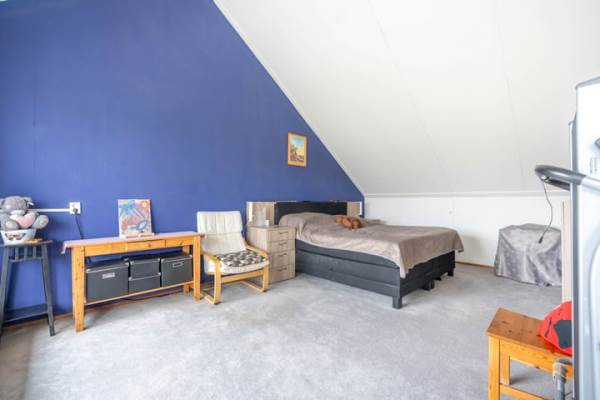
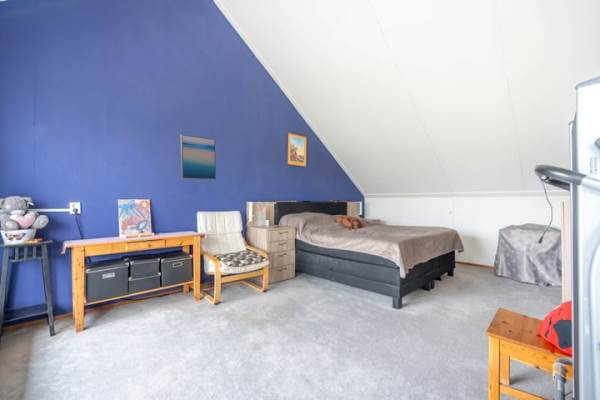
+ wall art (199, 157)
